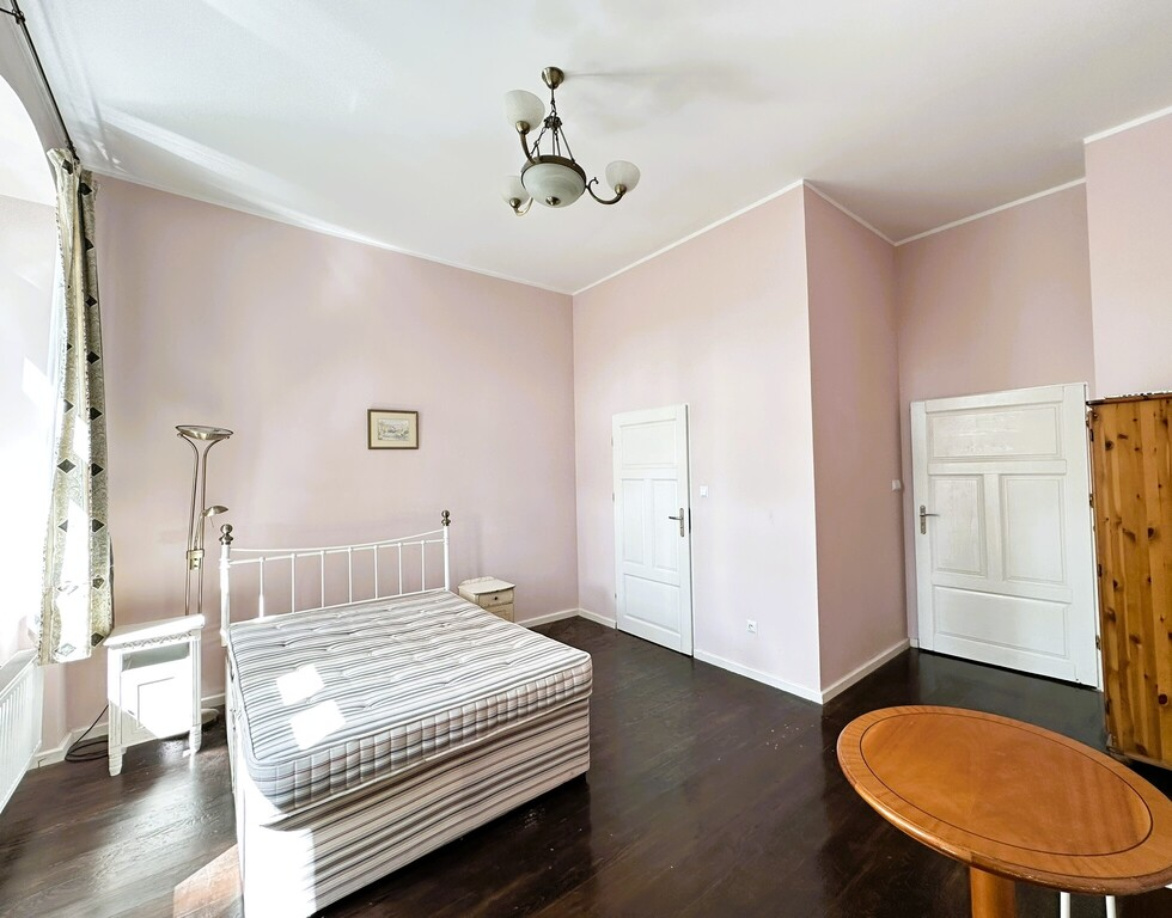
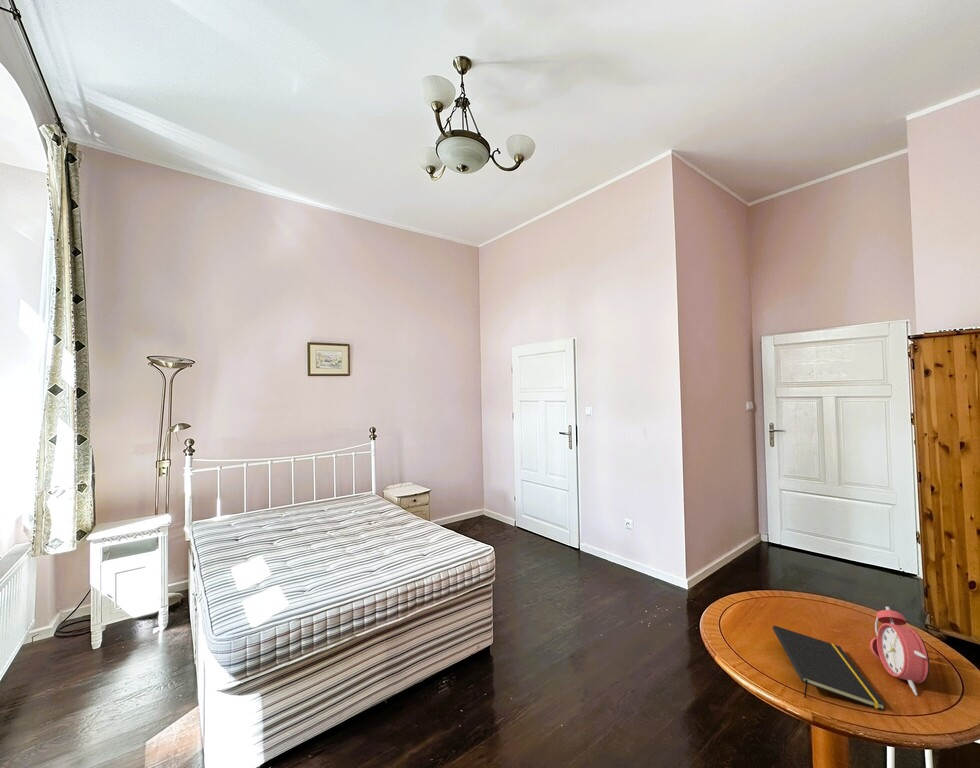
+ alarm clock (898, 644)
+ notepad (822, 662)
